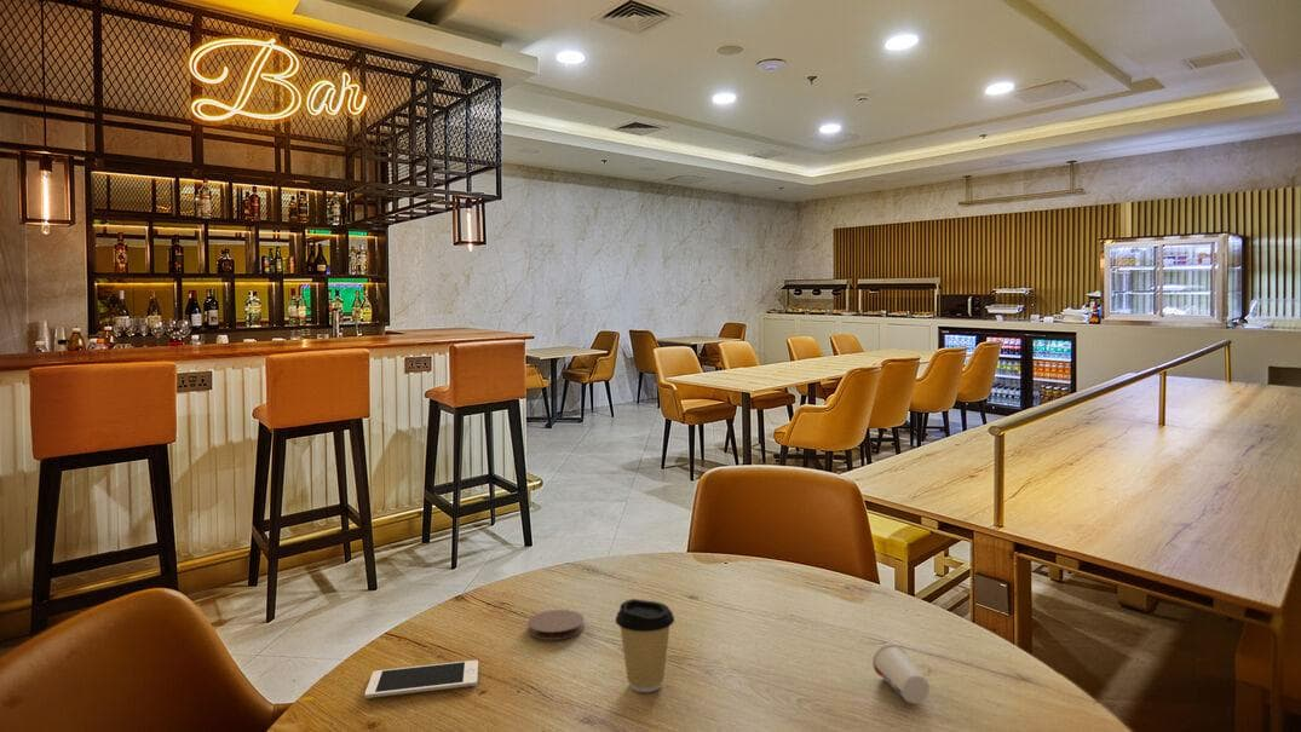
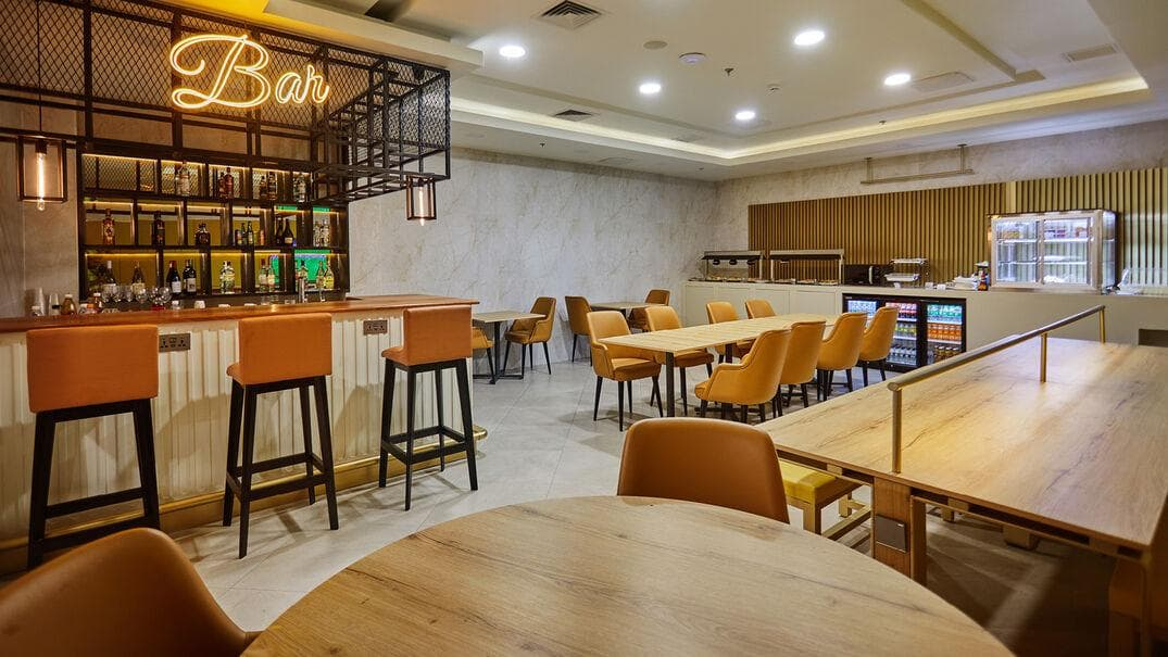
- cell phone (424, 678)
- coaster (555, 623)
- cup (897, 667)
- coffee cup (645, 645)
